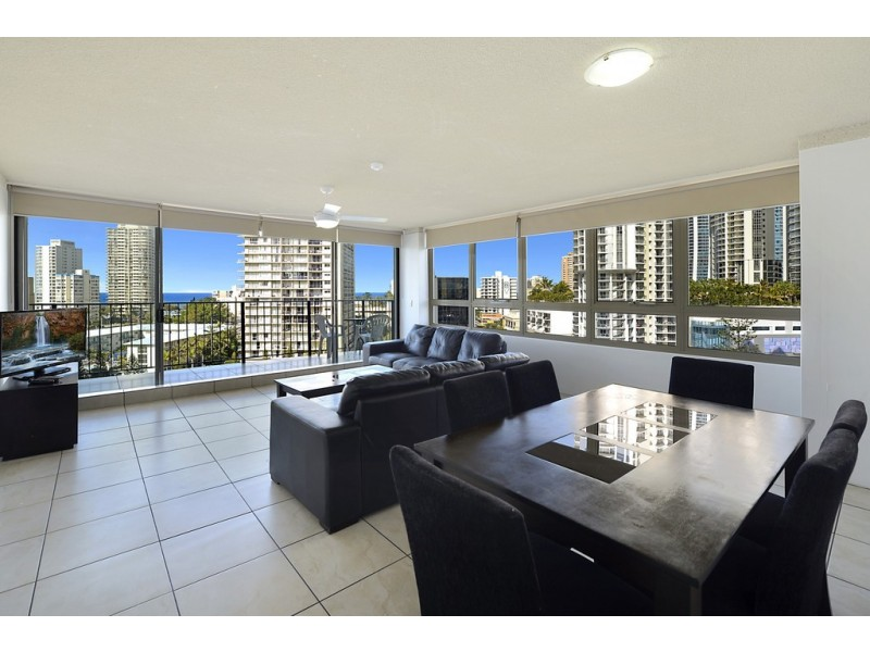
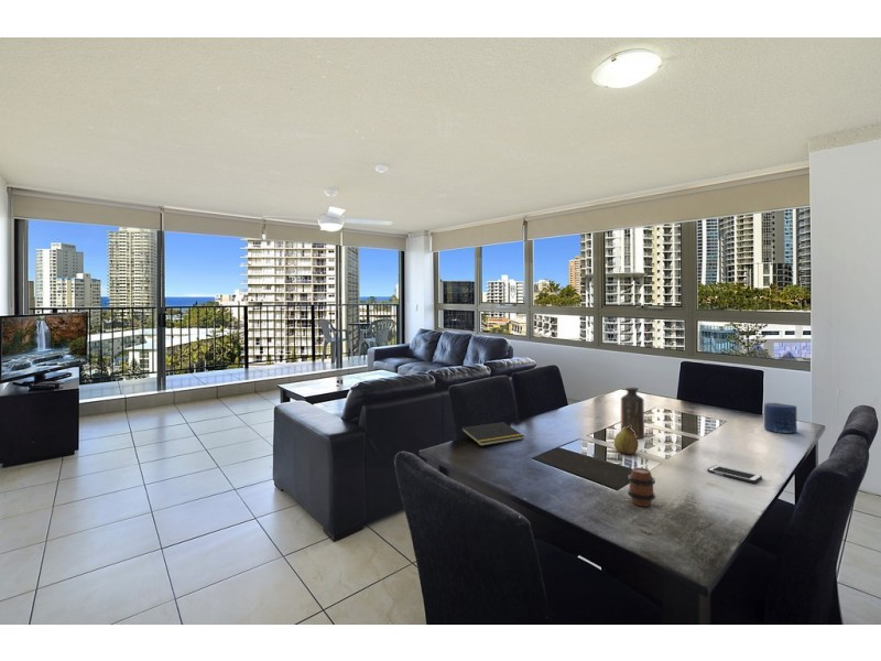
+ cell phone (733, 474)
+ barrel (641, 486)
+ bottle (632, 411)
+ notepad (492, 433)
+ fruit (626, 437)
+ candle (780, 416)
